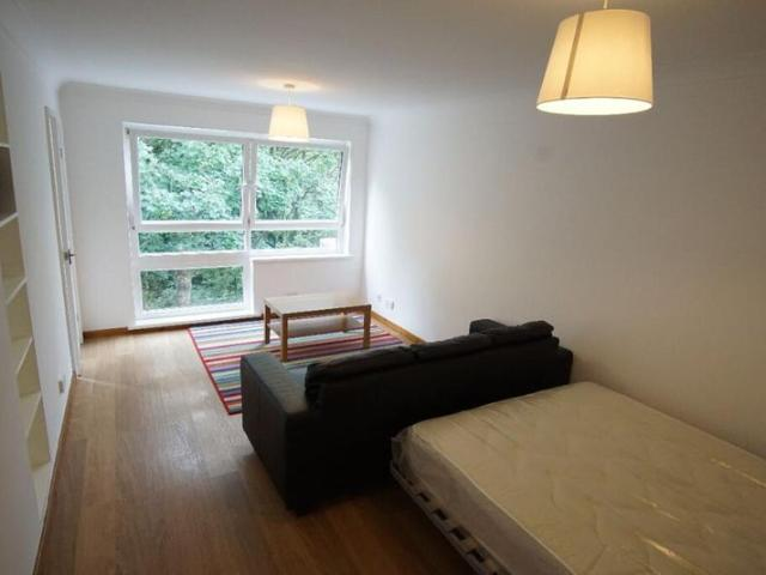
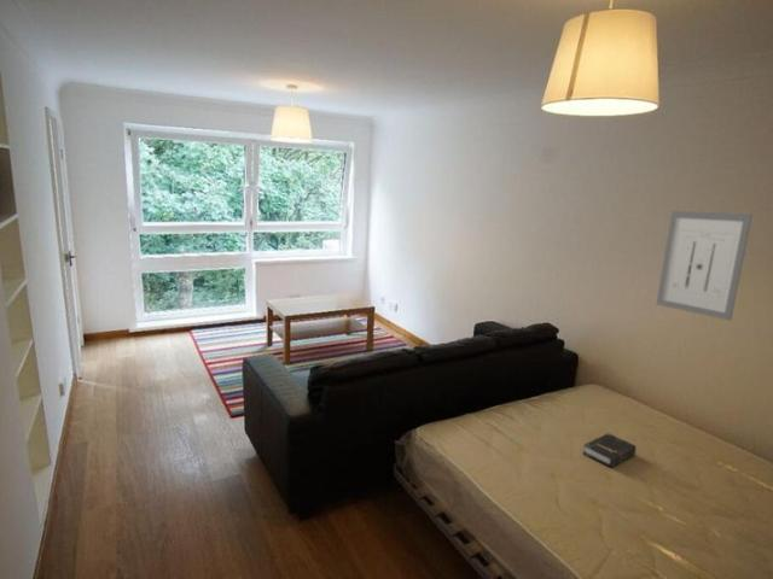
+ wall art (699, 263)
+ hardback book (609, 449)
